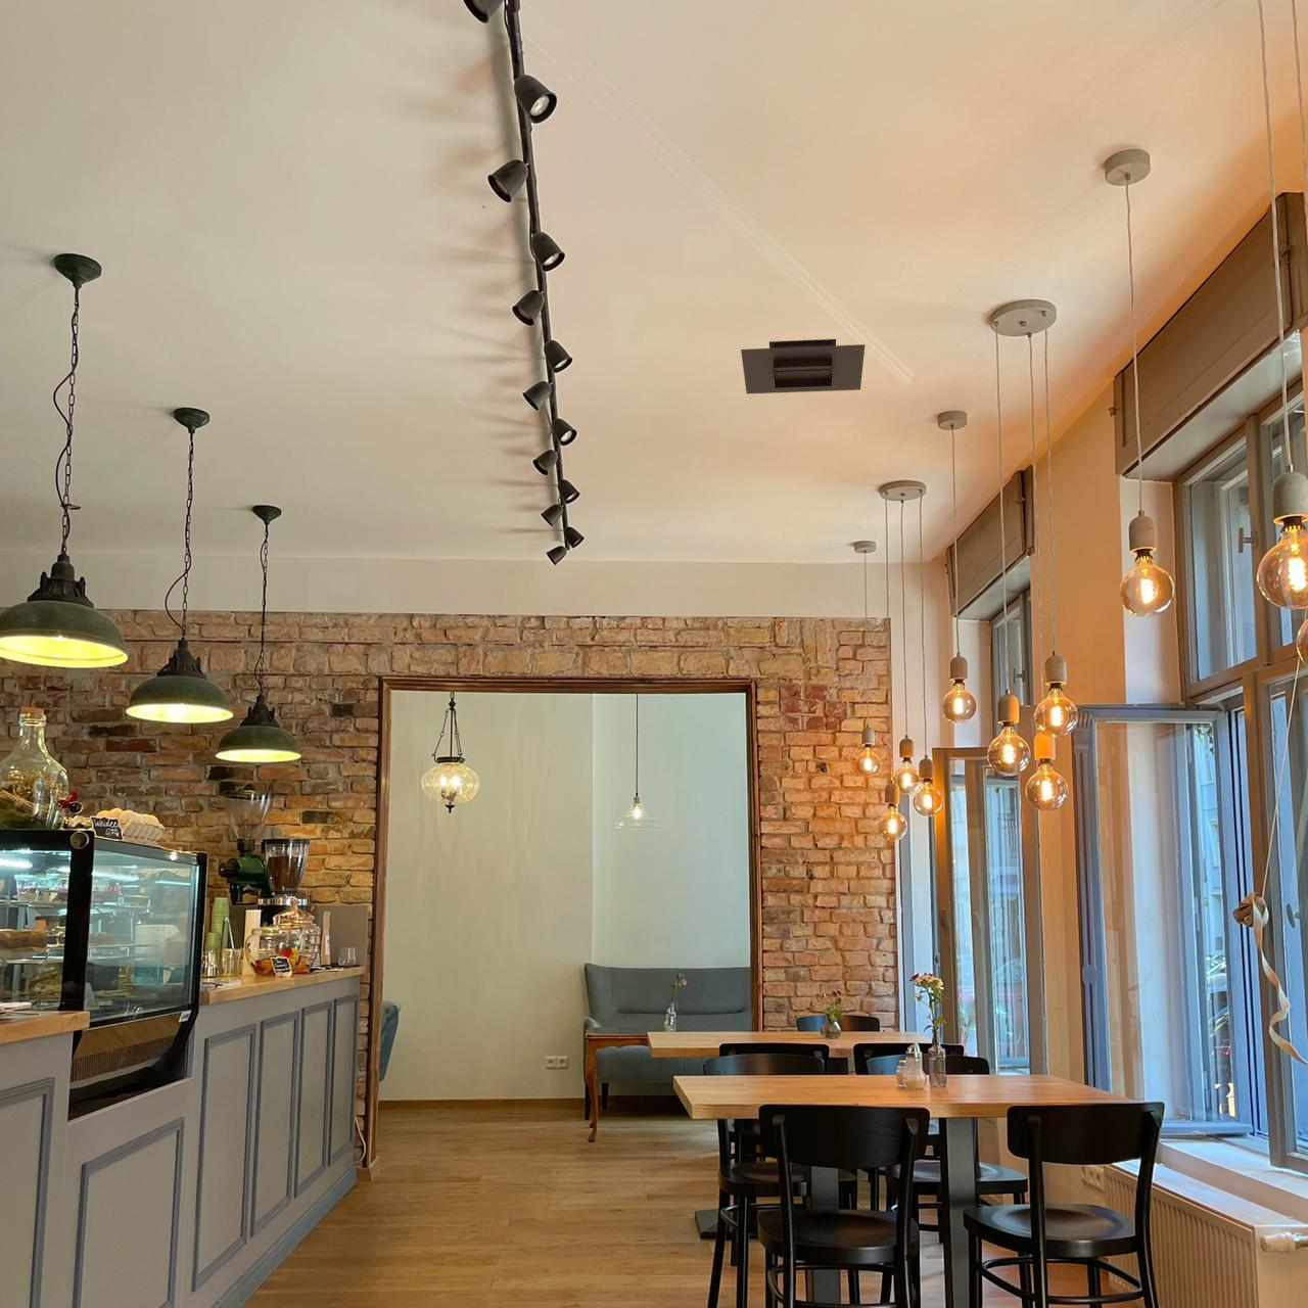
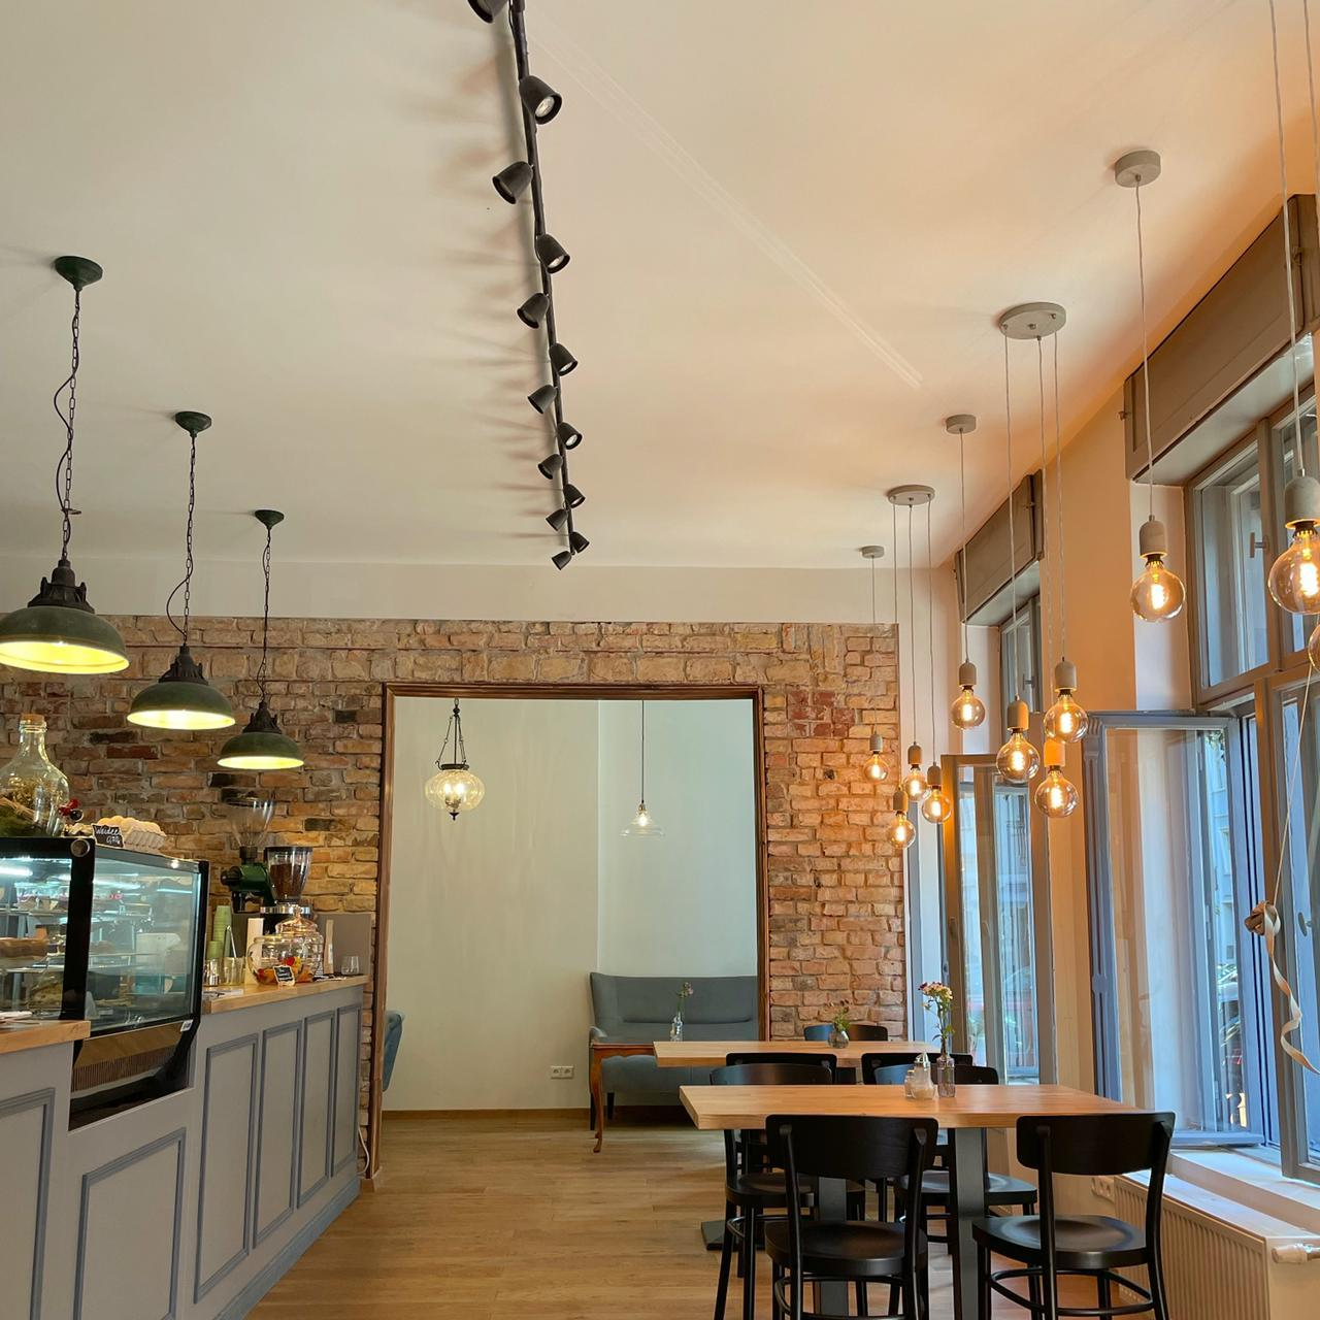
- ceiling vent (803, 365)
